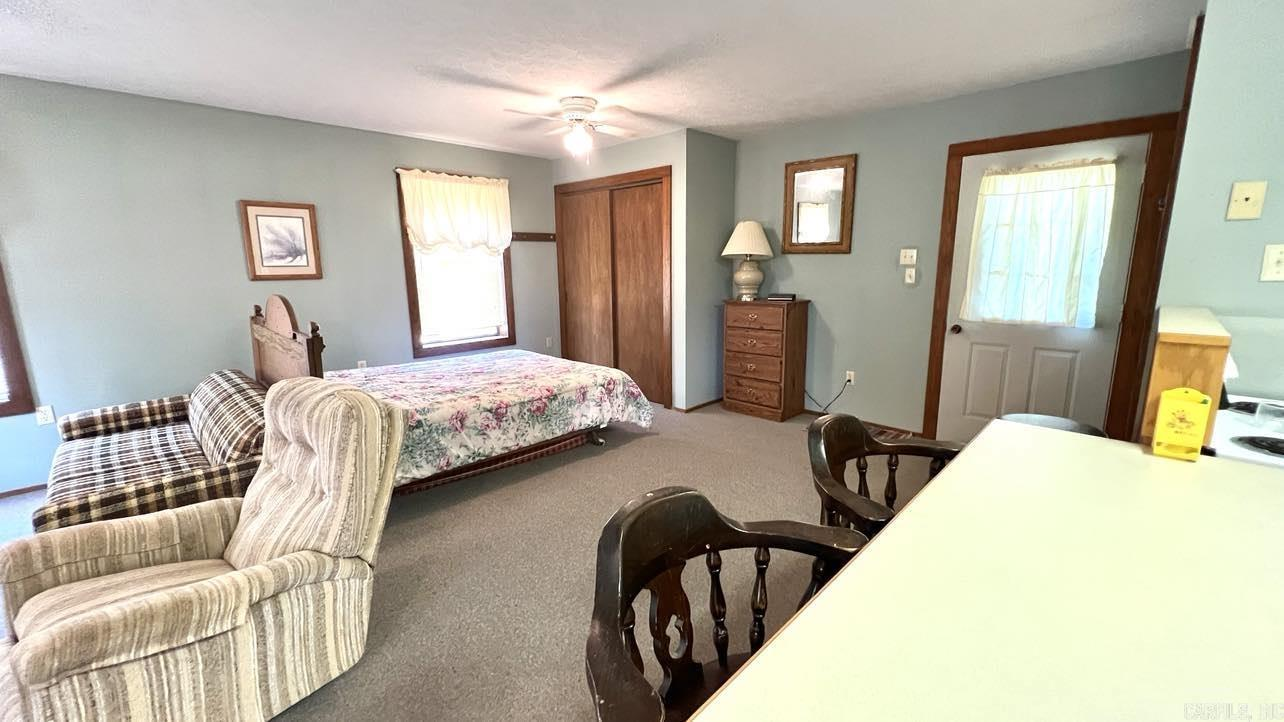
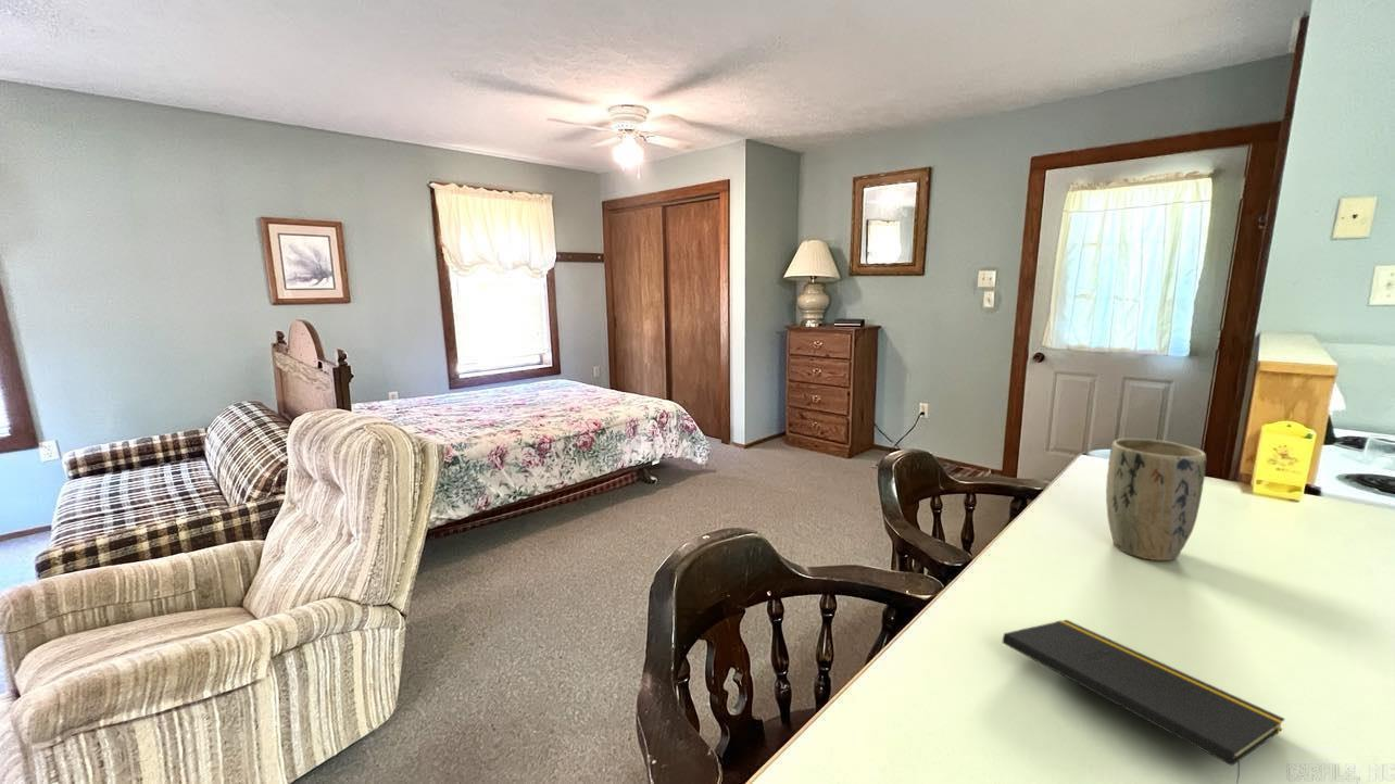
+ notepad (1131, 678)
+ plant pot (1149, 498)
